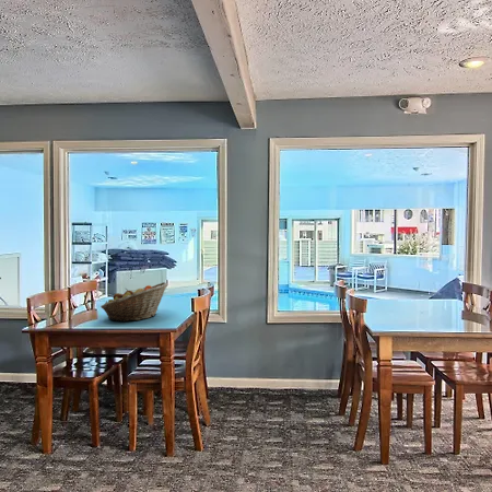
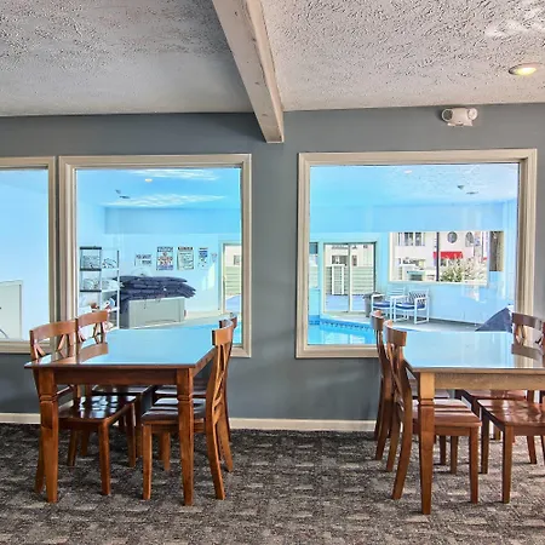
- fruit basket (136, 300)
